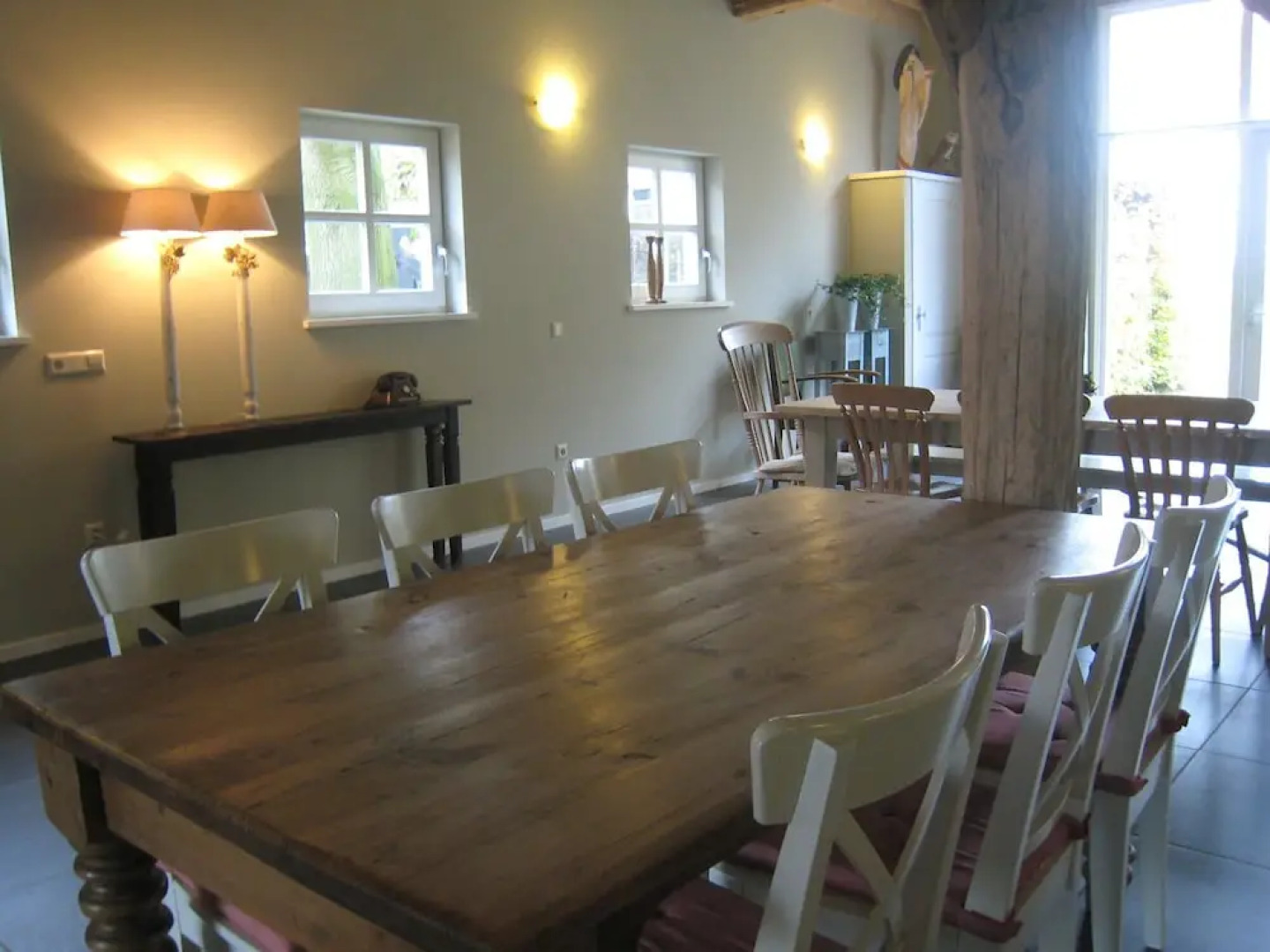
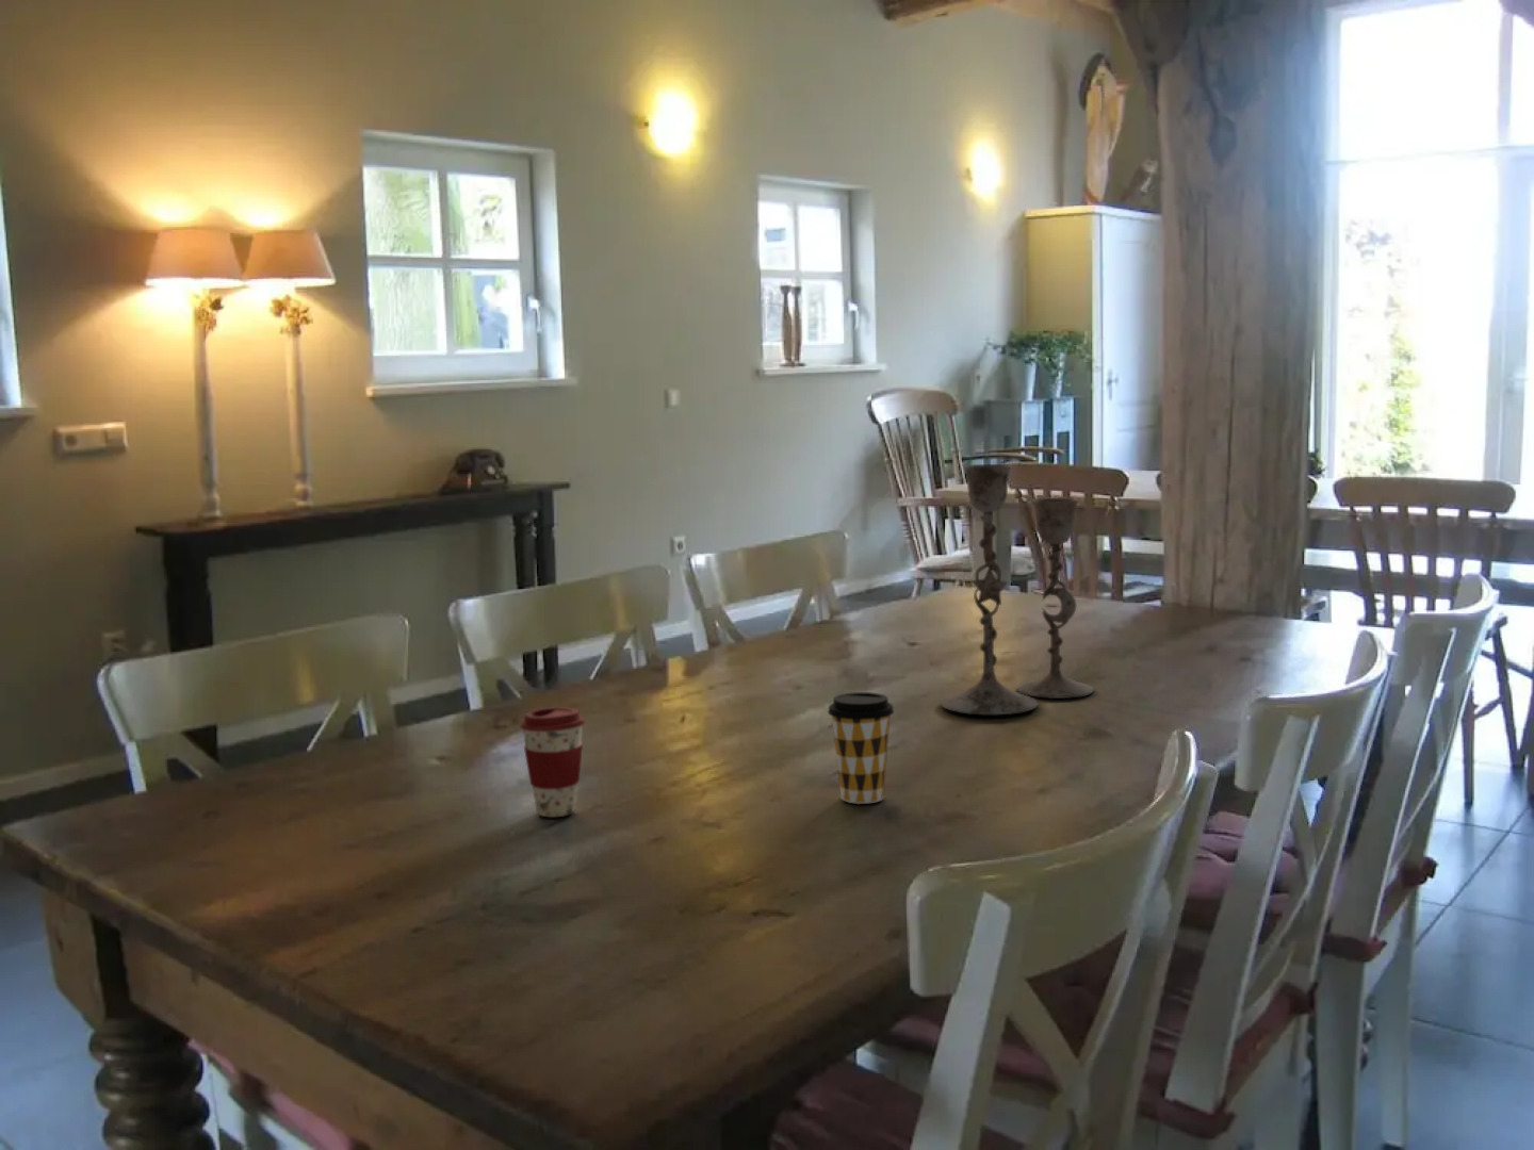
+ coffee cup (861, 748)
+ candlestick (1006, 582)
+ coffee cup (554, 761)
